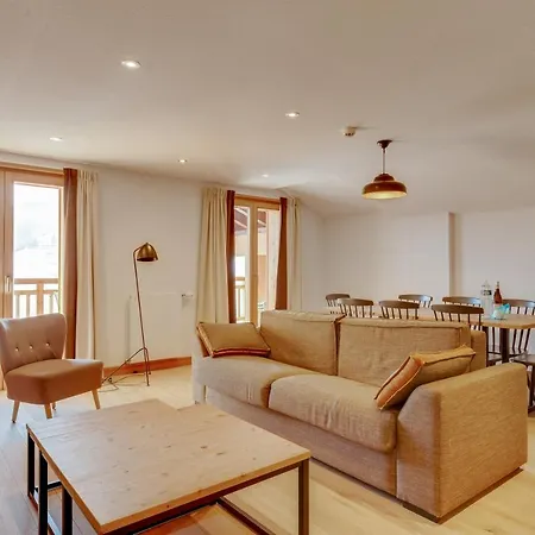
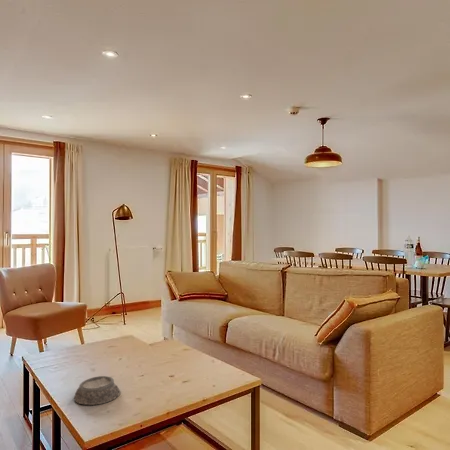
+ mortar (97, 388)
